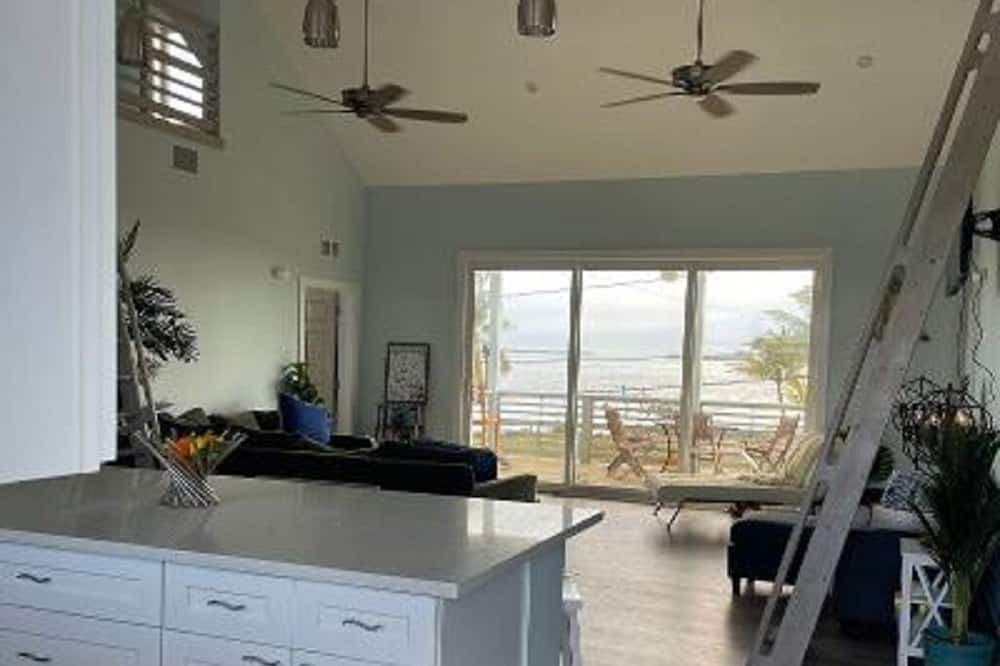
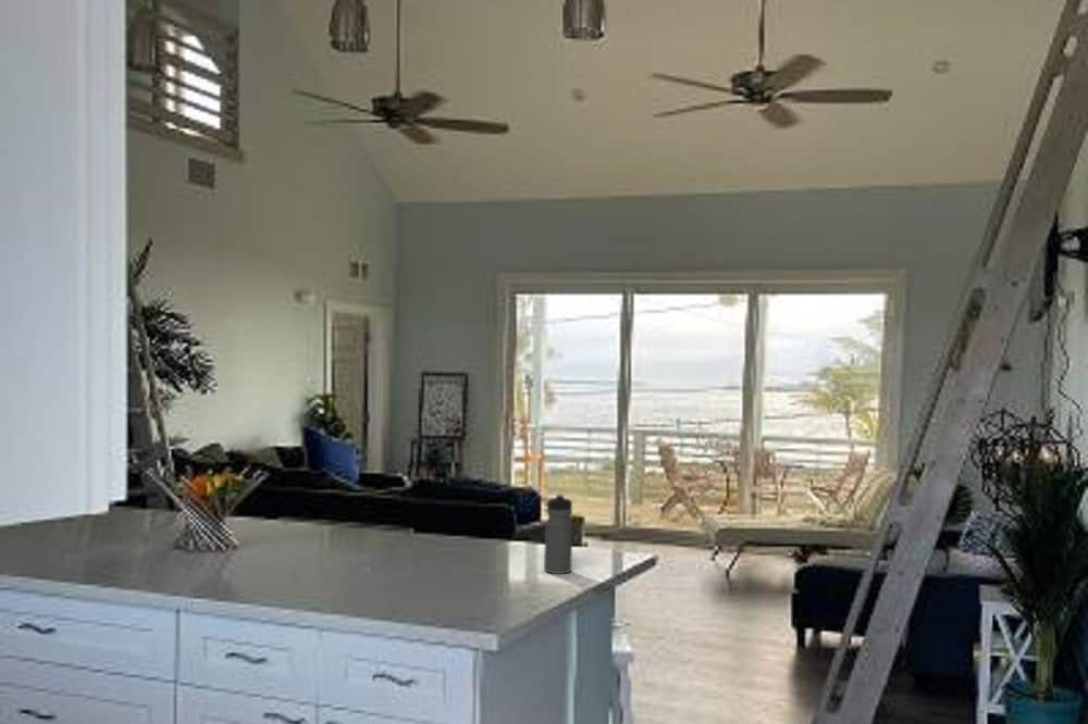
+ water bottle (558, 532)
